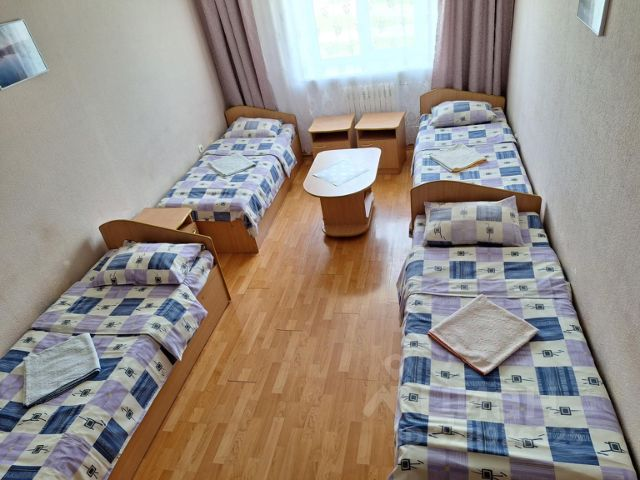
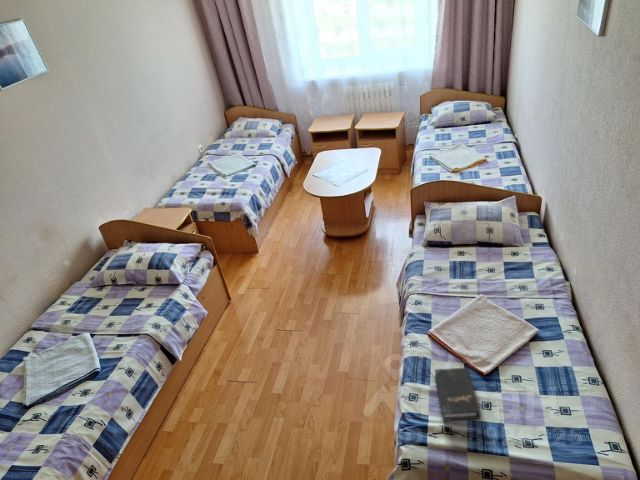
+ hardback book (456, 393)
